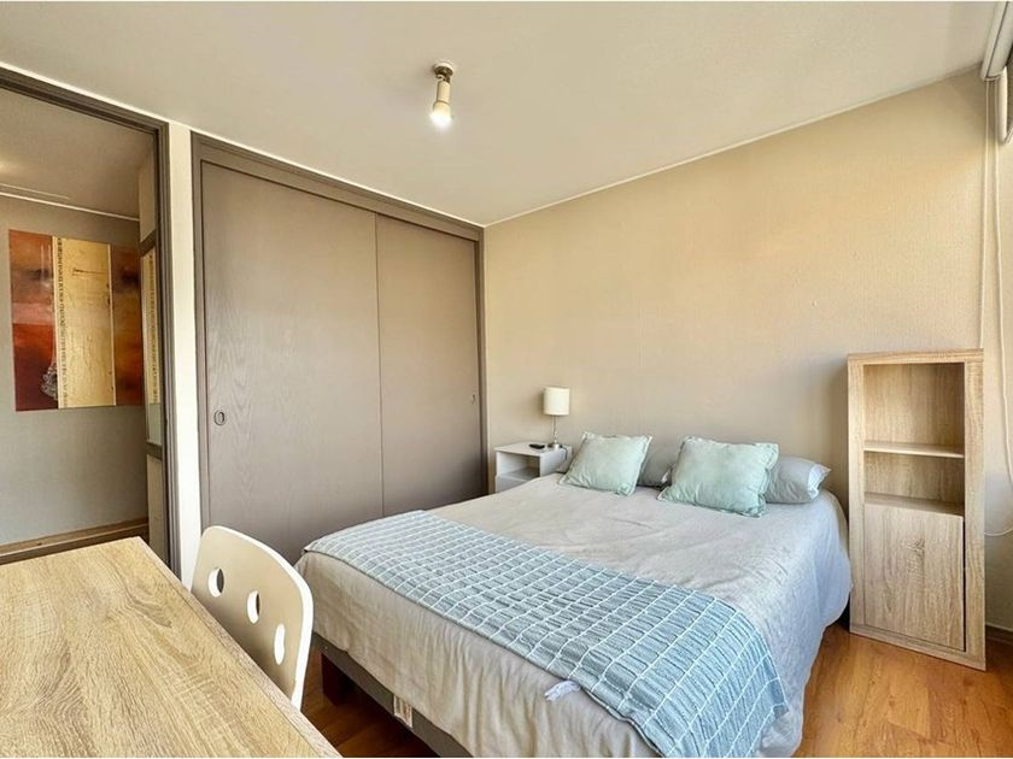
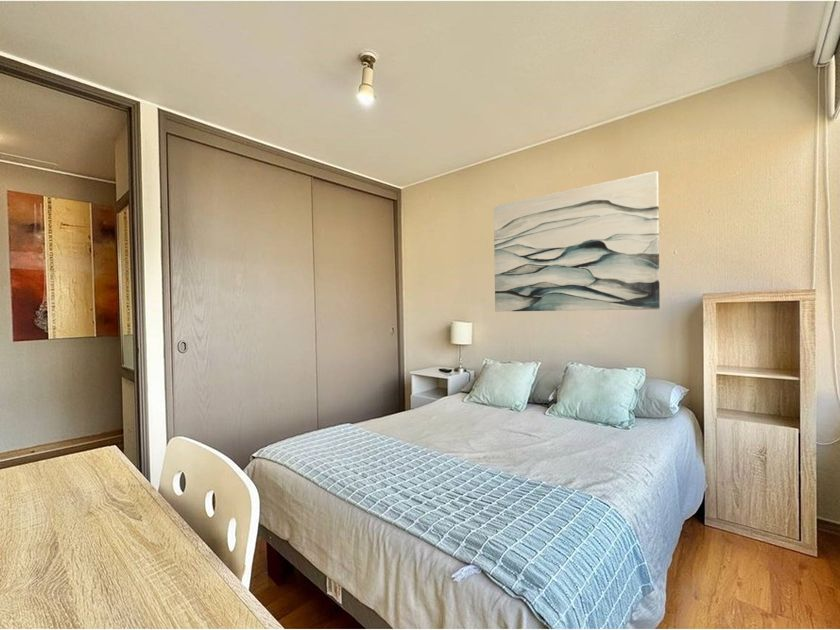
+ wall art (566, 251)
